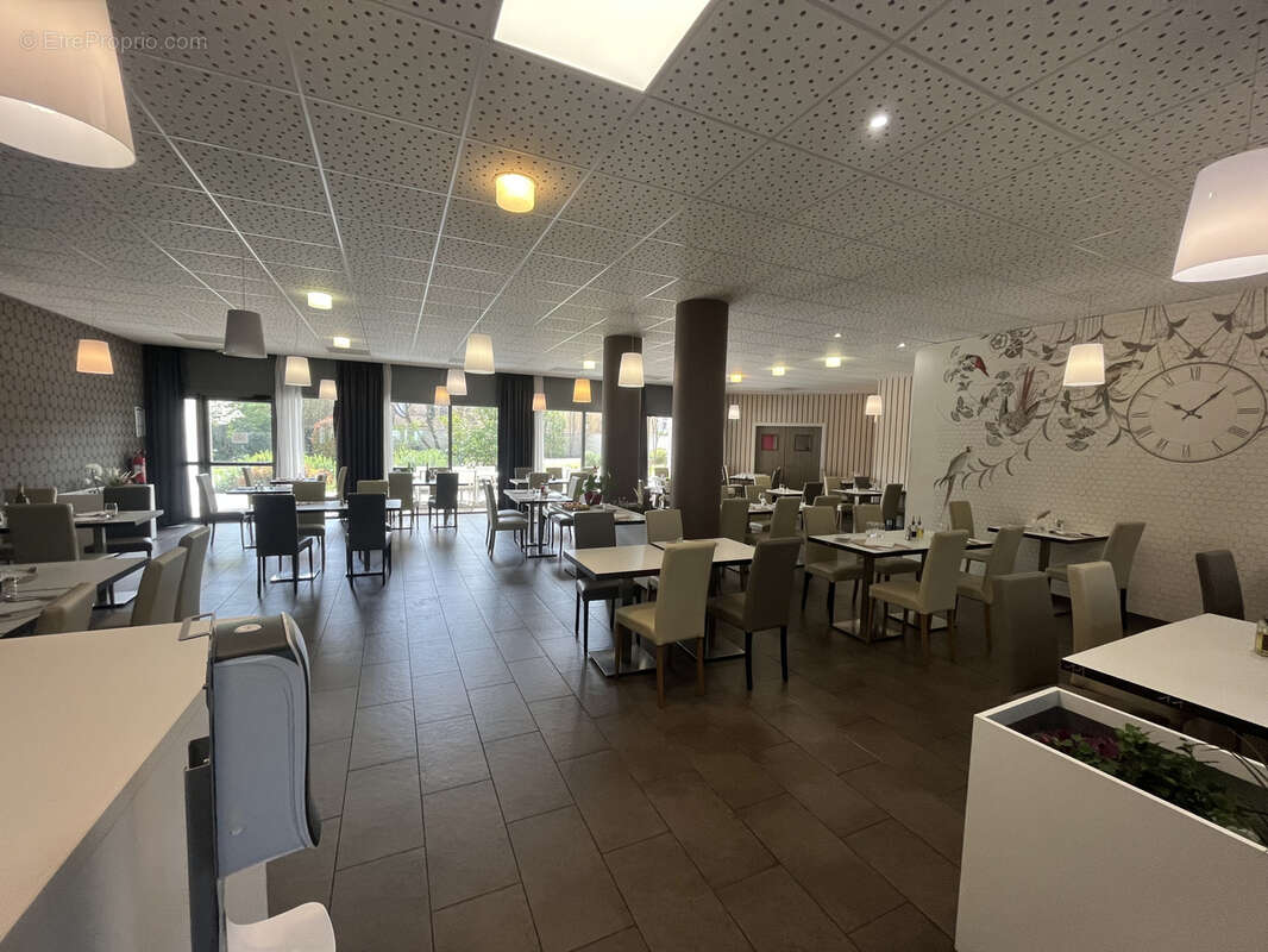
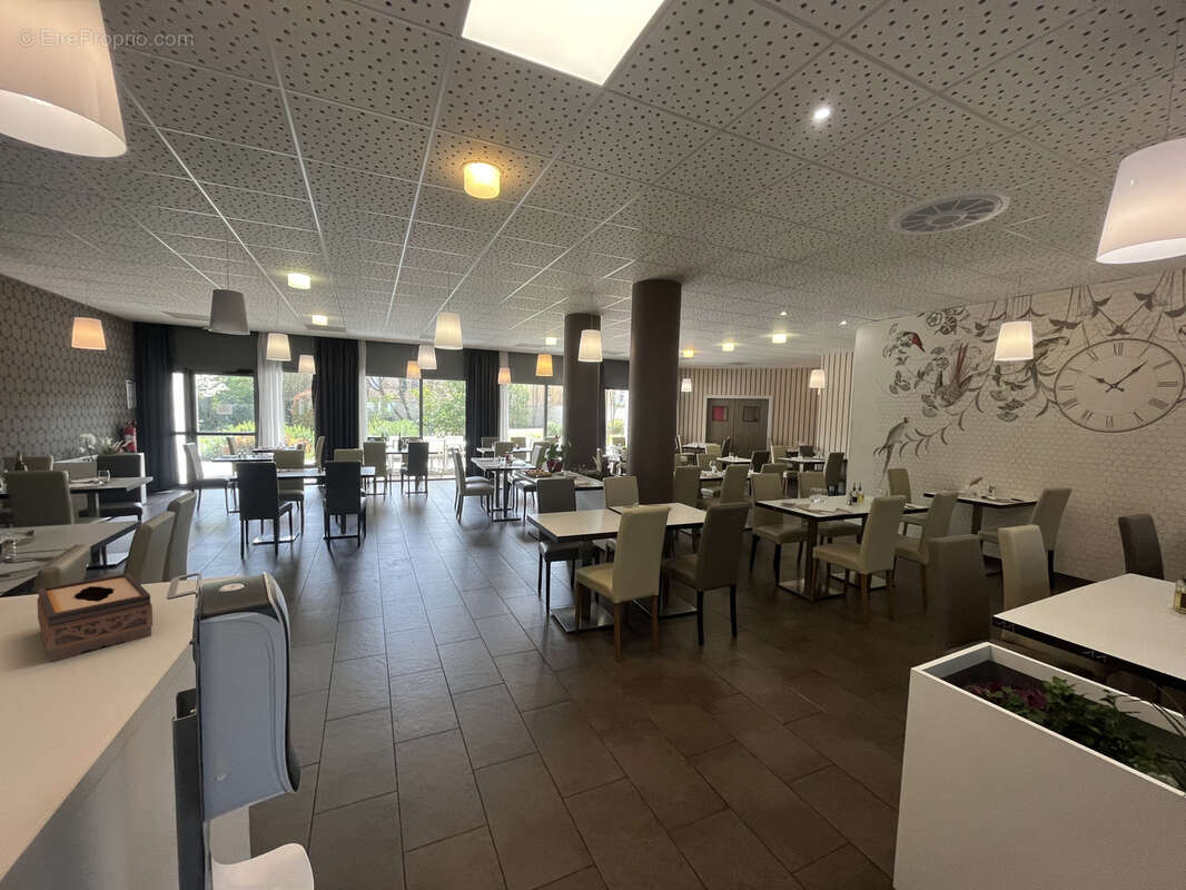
+ tissue box (93, 612)
+ ceiling vent (946, 216)
